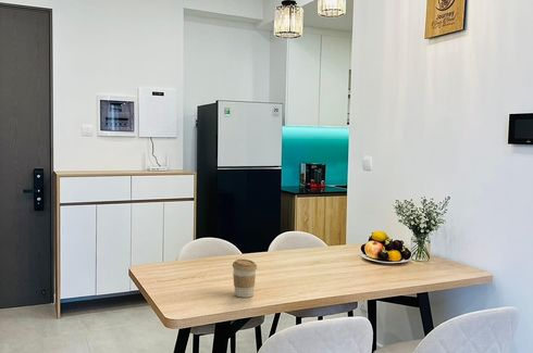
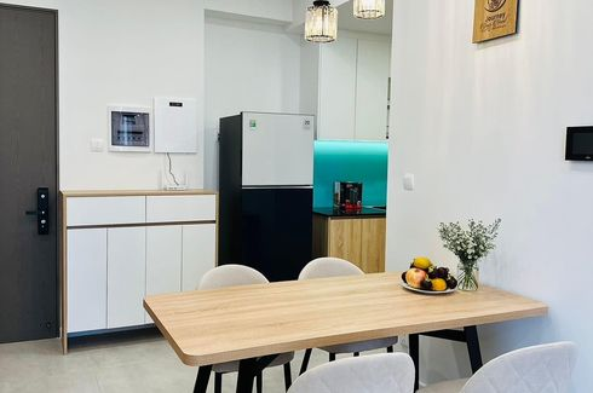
- coffee cup (244, 277)
